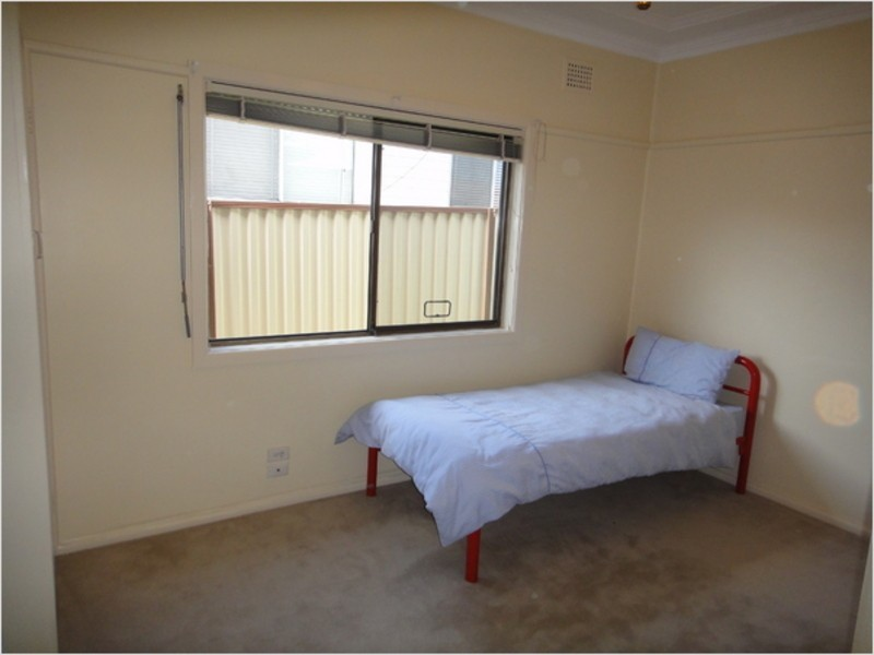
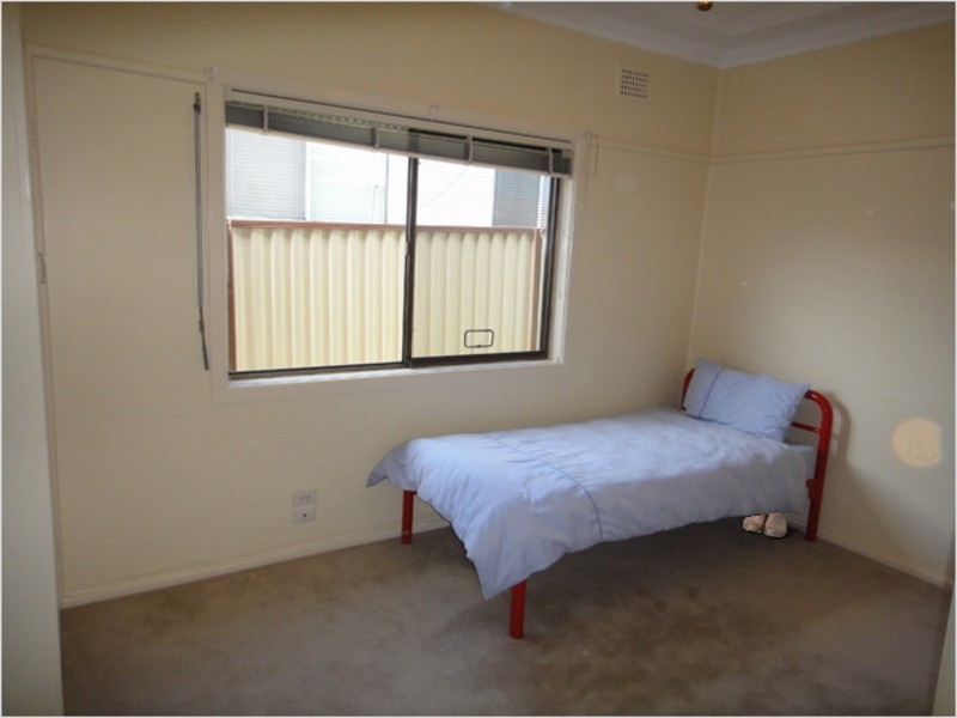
+ boots (769, 513)
